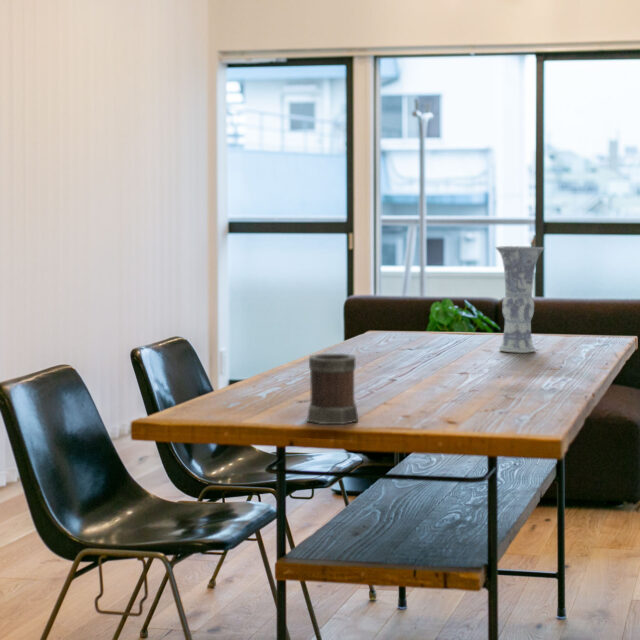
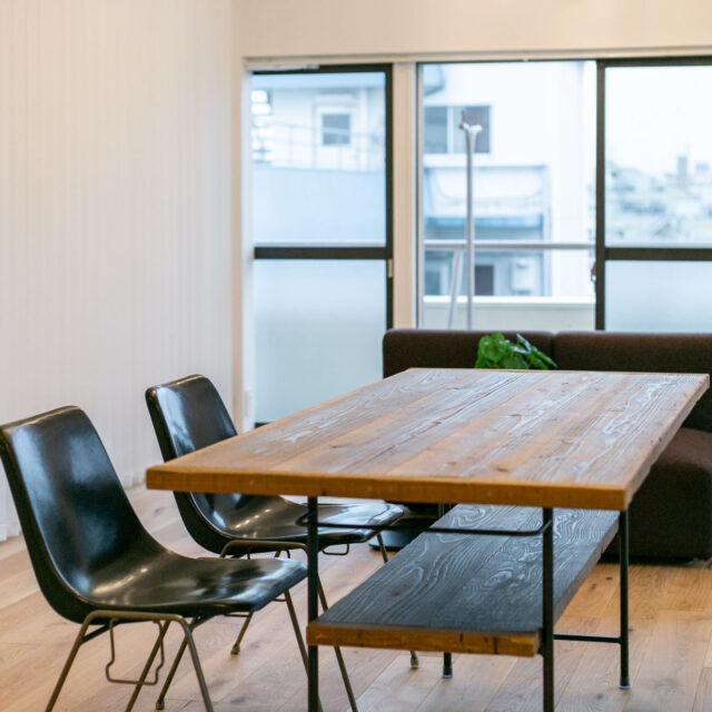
- vase (519, 299)
- mug (335, 386)
